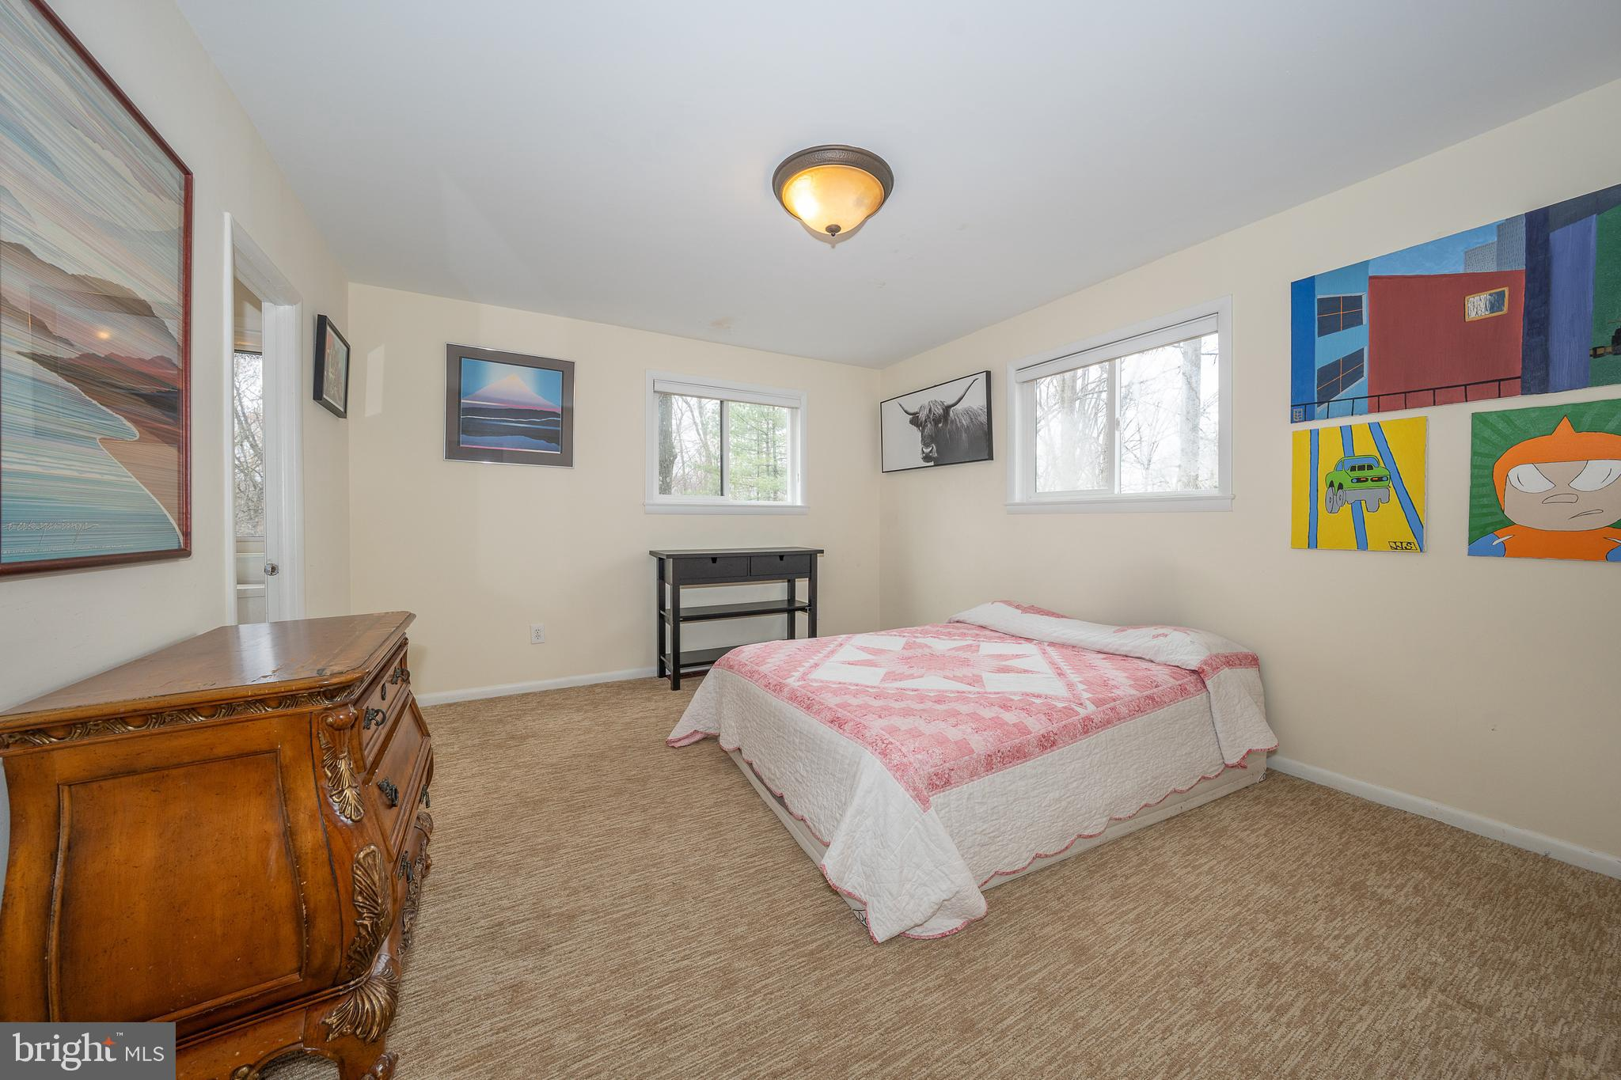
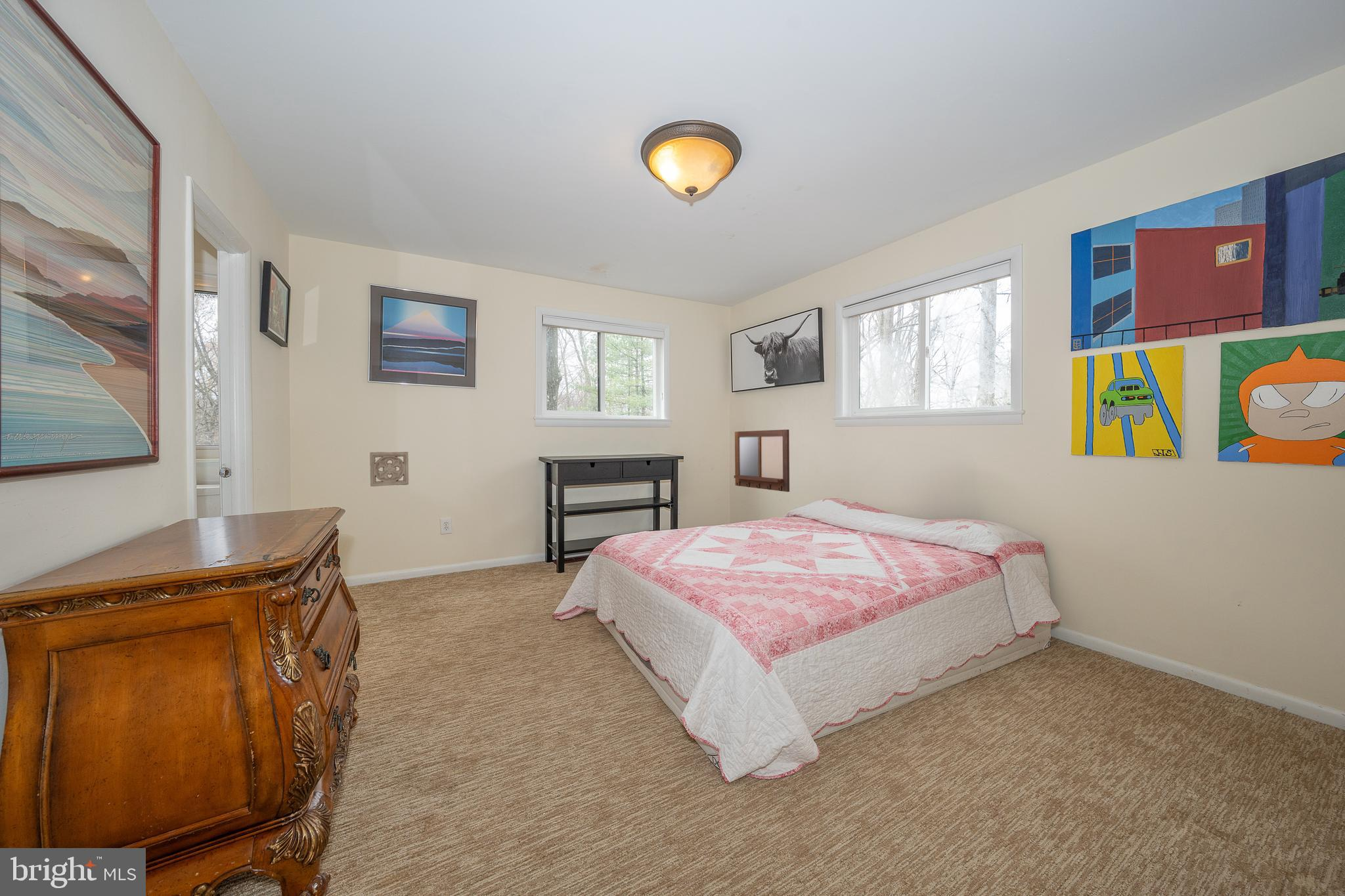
+ writing board (757, 459)
+ wall ornament (389, 469)
